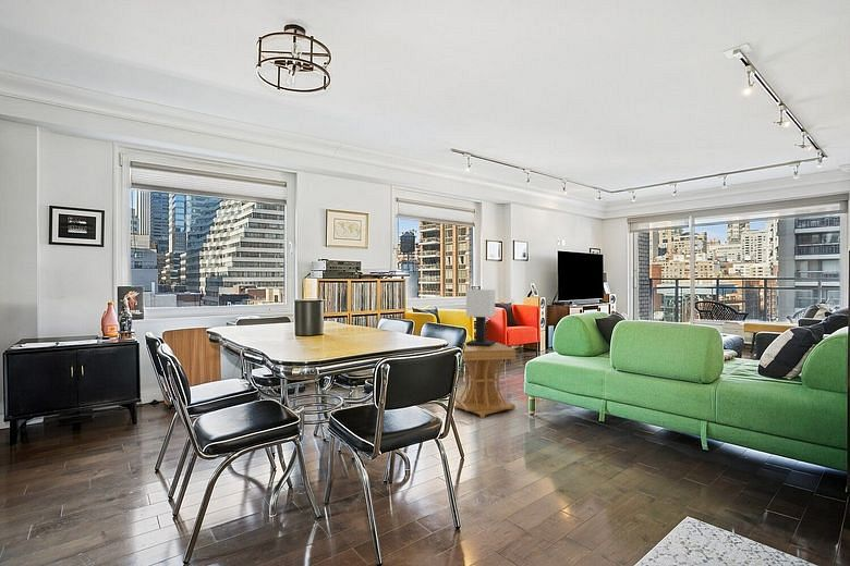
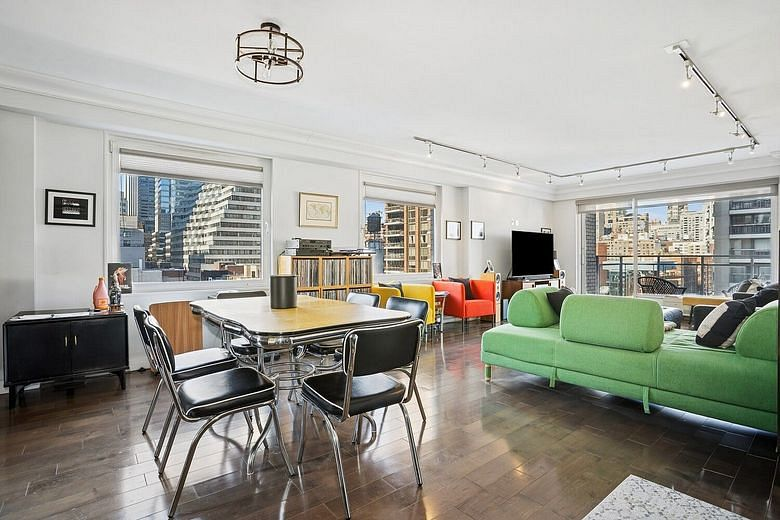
- side table (482, 377)
- table lamp (481, 317)
